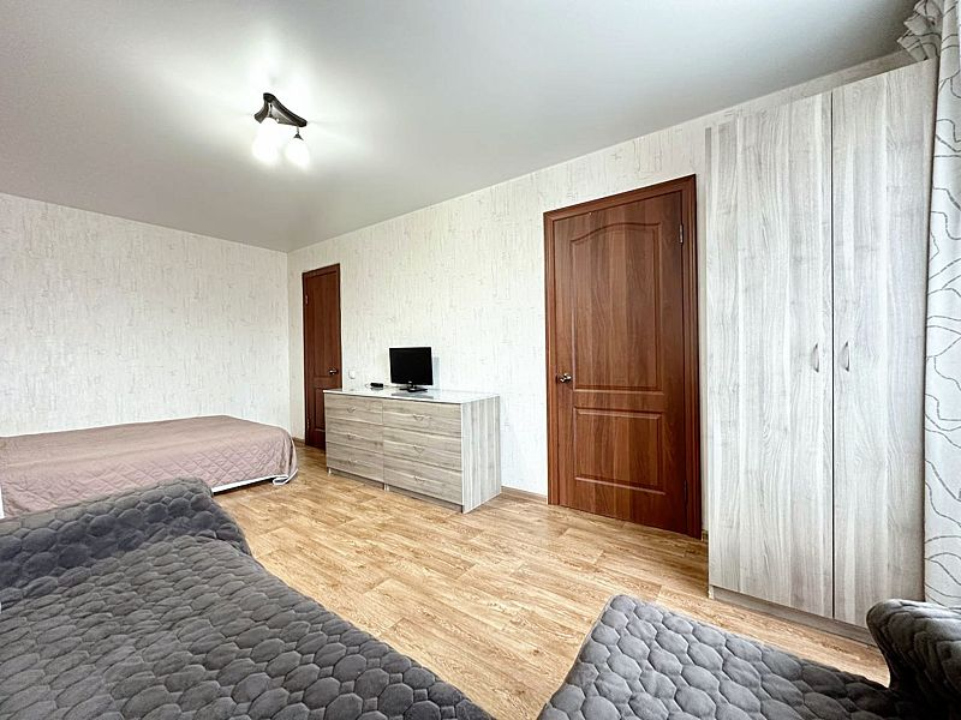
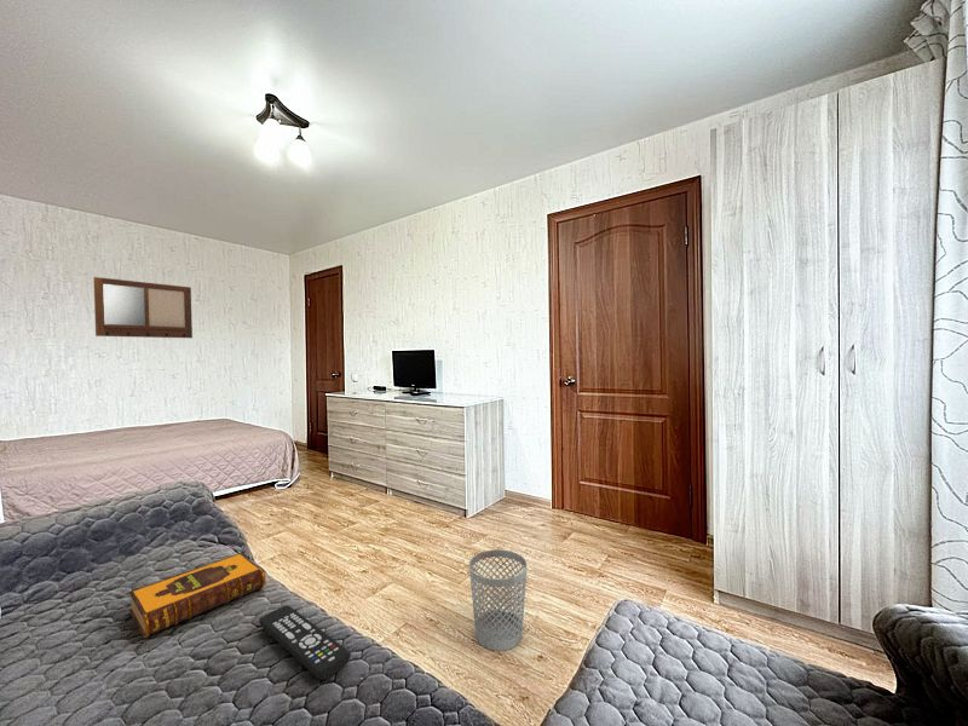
+ writing board (148, 309)
+ hardback book (200, 590)
+ wastebasket (497, 599)
+ remote control (301, 639)
